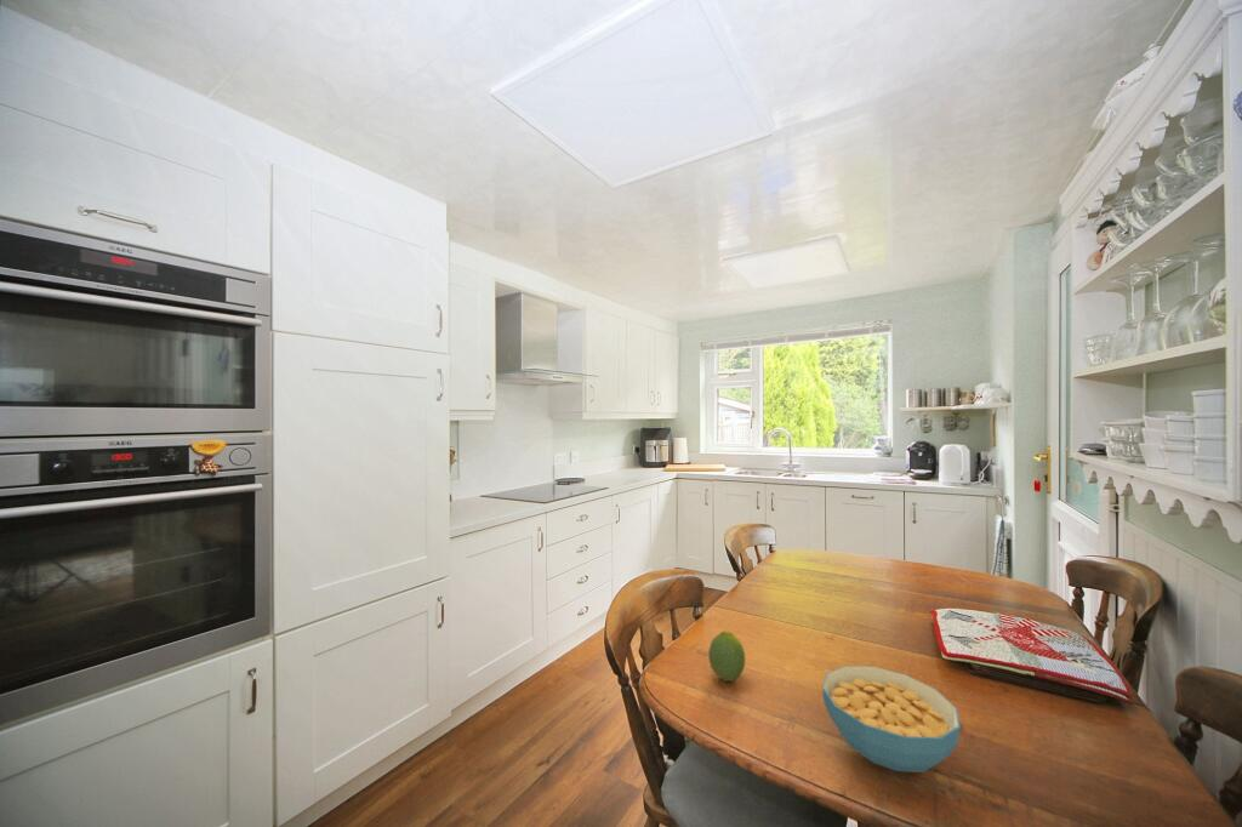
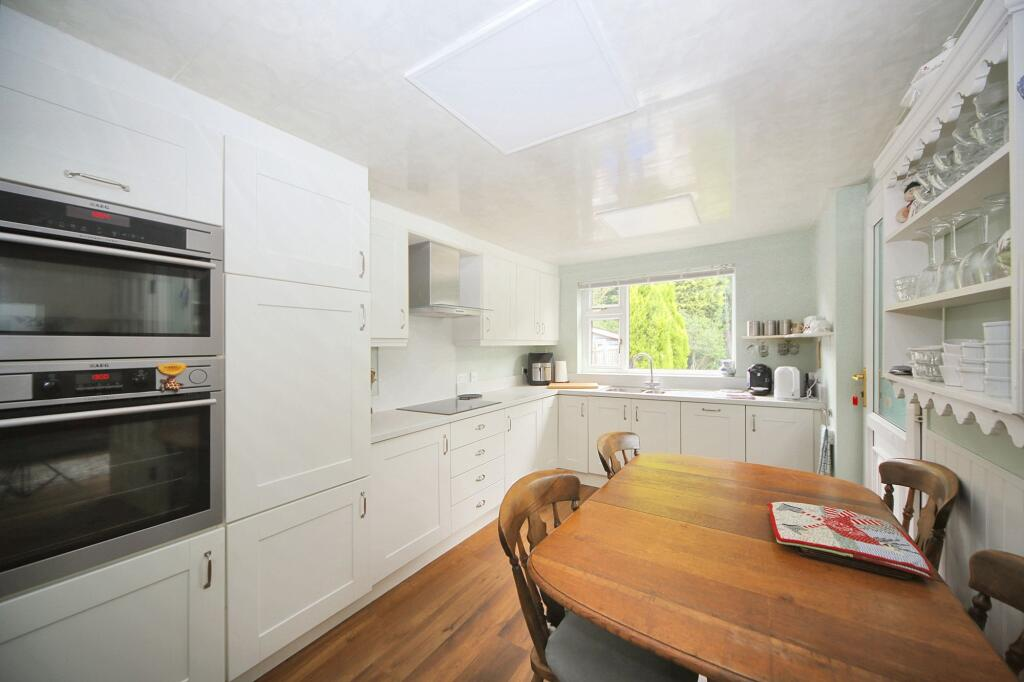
- fruit (727, 655)
- cereal bowl (887, 726)
